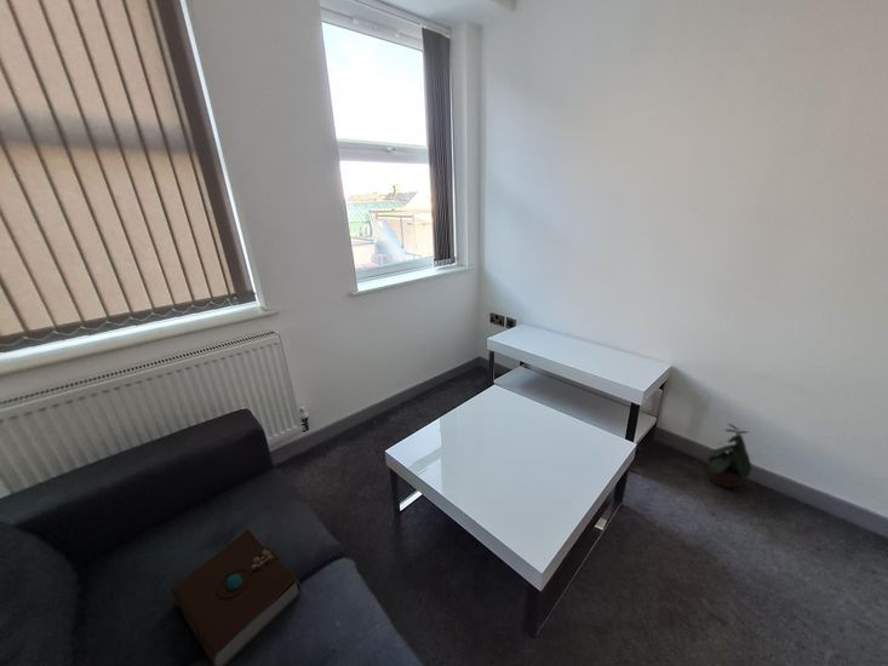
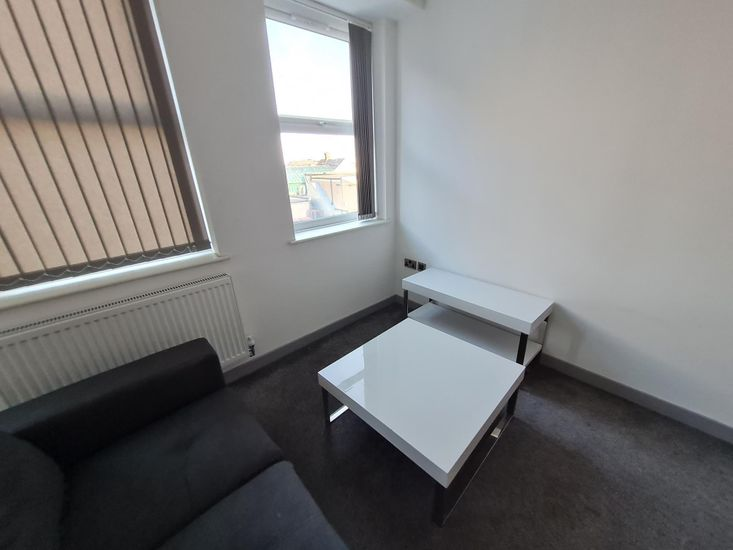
- potted plant (731, 454)
- book (236, 587)
